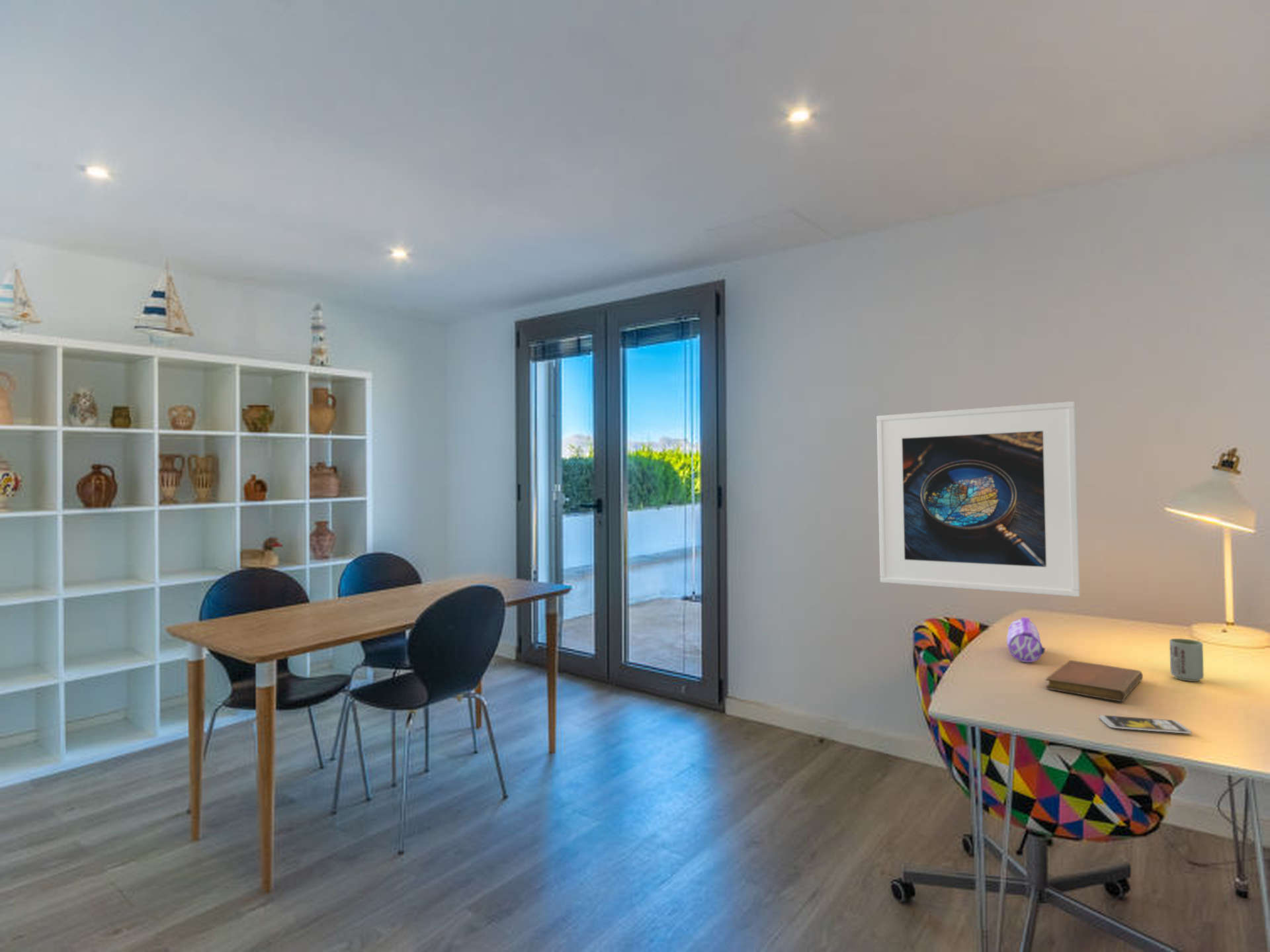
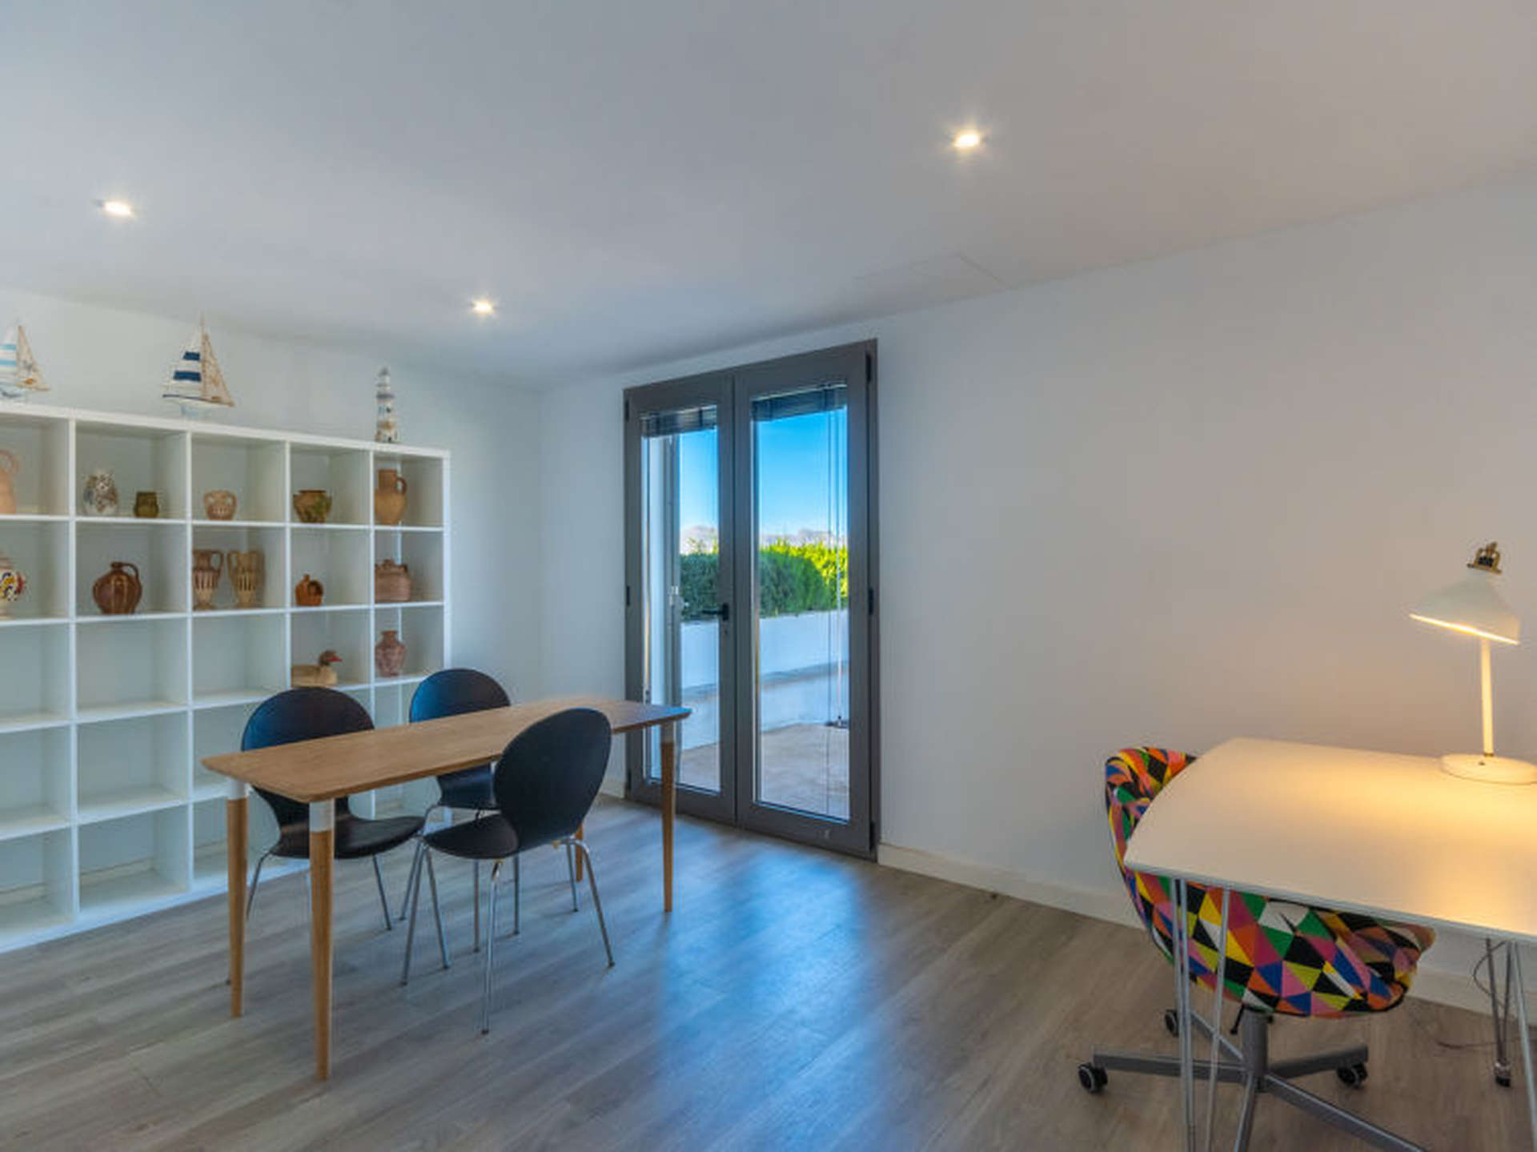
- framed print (970, 499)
- notebook (1095, 679)
- pencil case (1023, 639)
- smartphone (1144, 724)
- cup (1186, 660)
